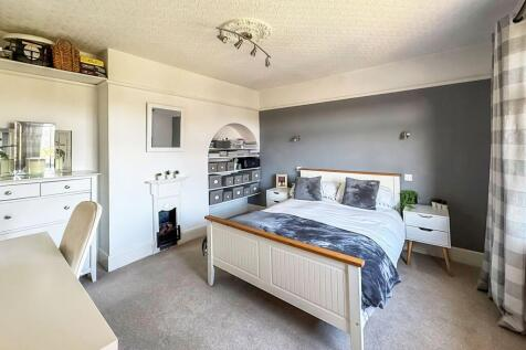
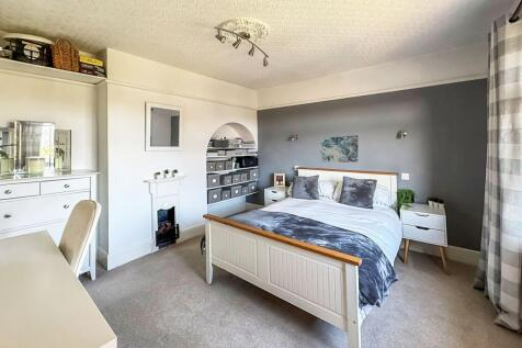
+ wall art (338, 149)
